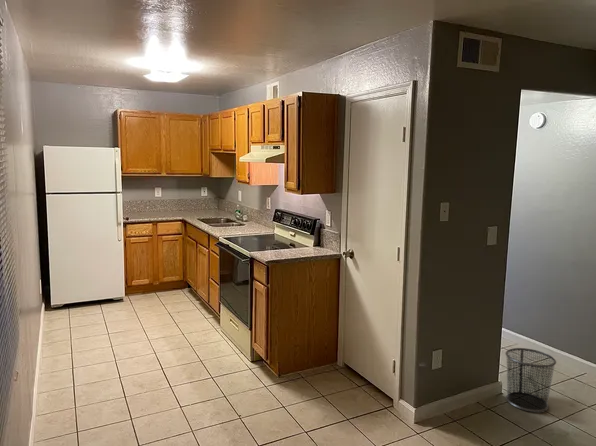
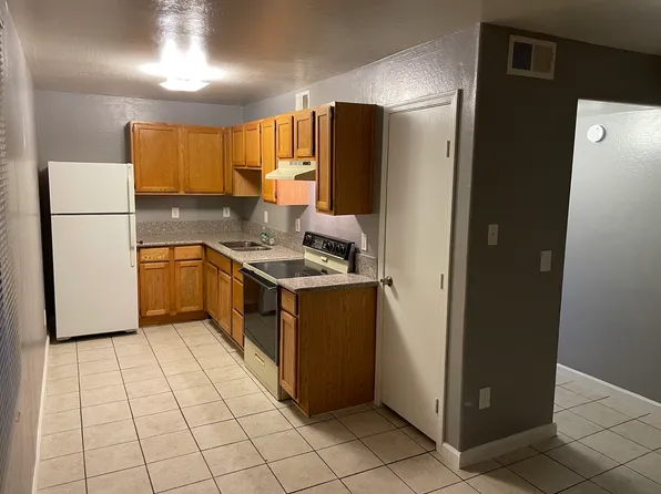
- trash can (528, 379)
